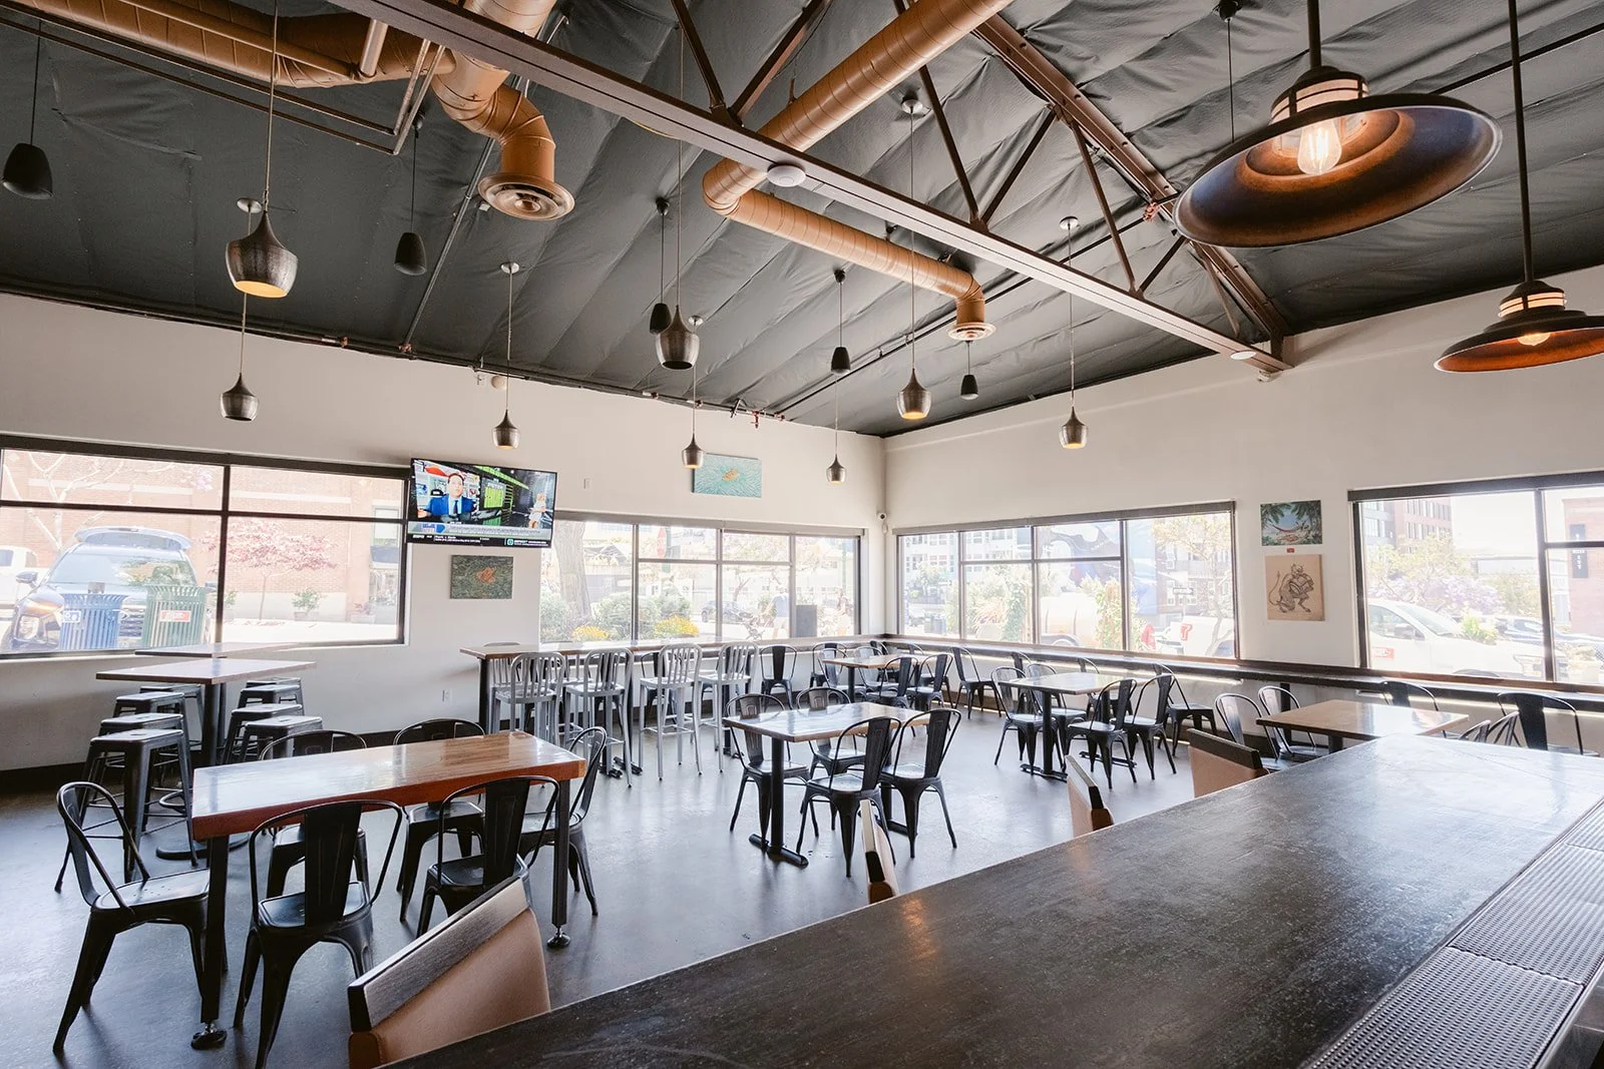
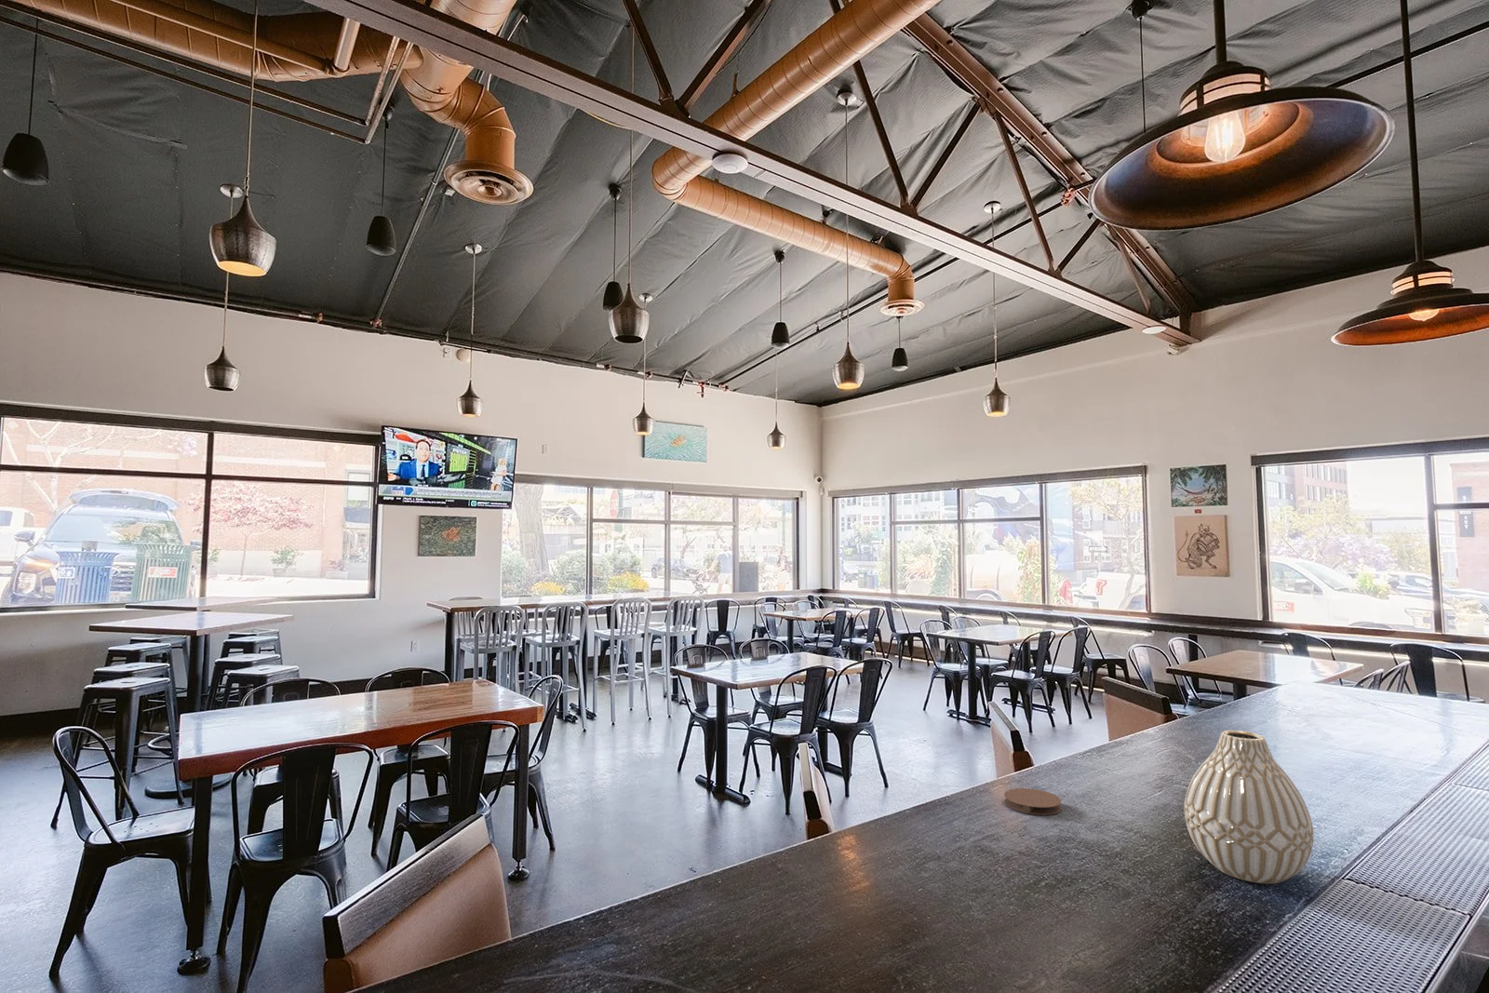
+ coaster (1033, 800)
+ vase (1245, 802)
